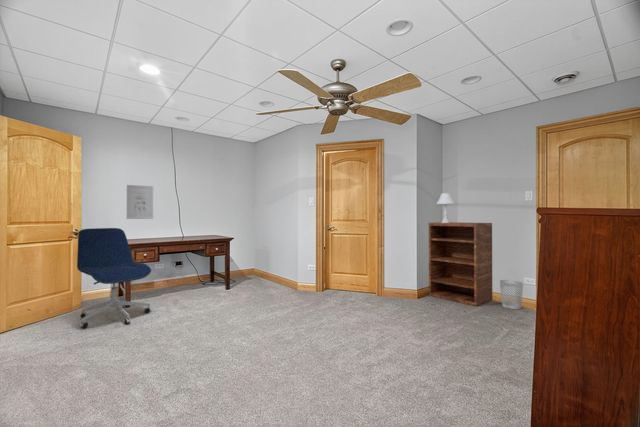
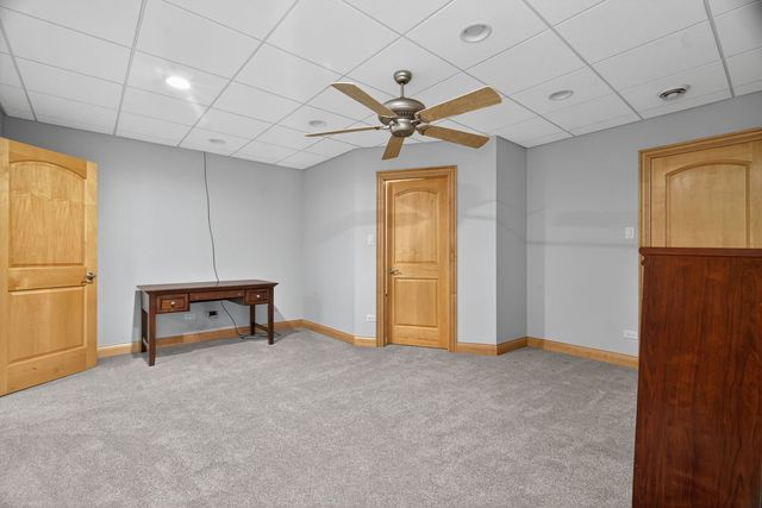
- table lamp (445, 207)
- office chair (113, 273)
- wastebasket (511, 294)
- shelving unit (459, 260)
- wall art (140, 202)
